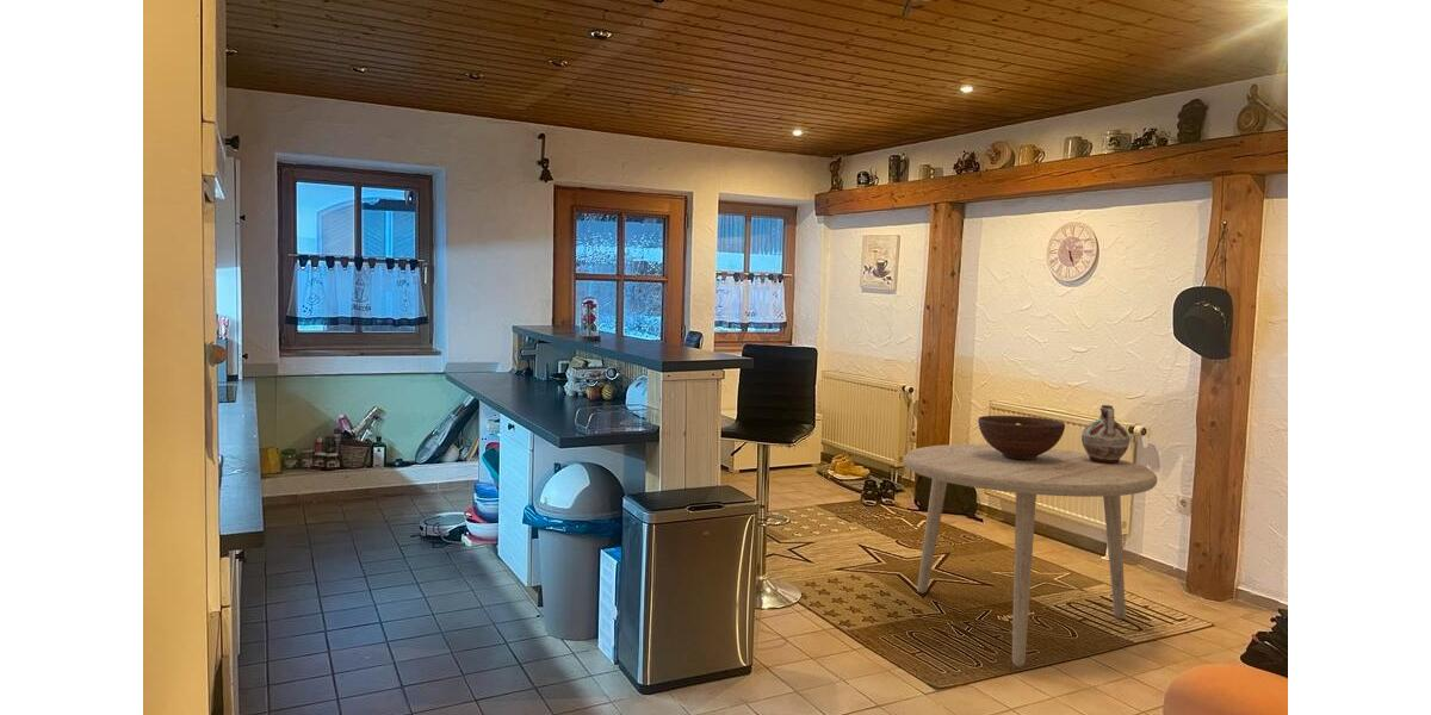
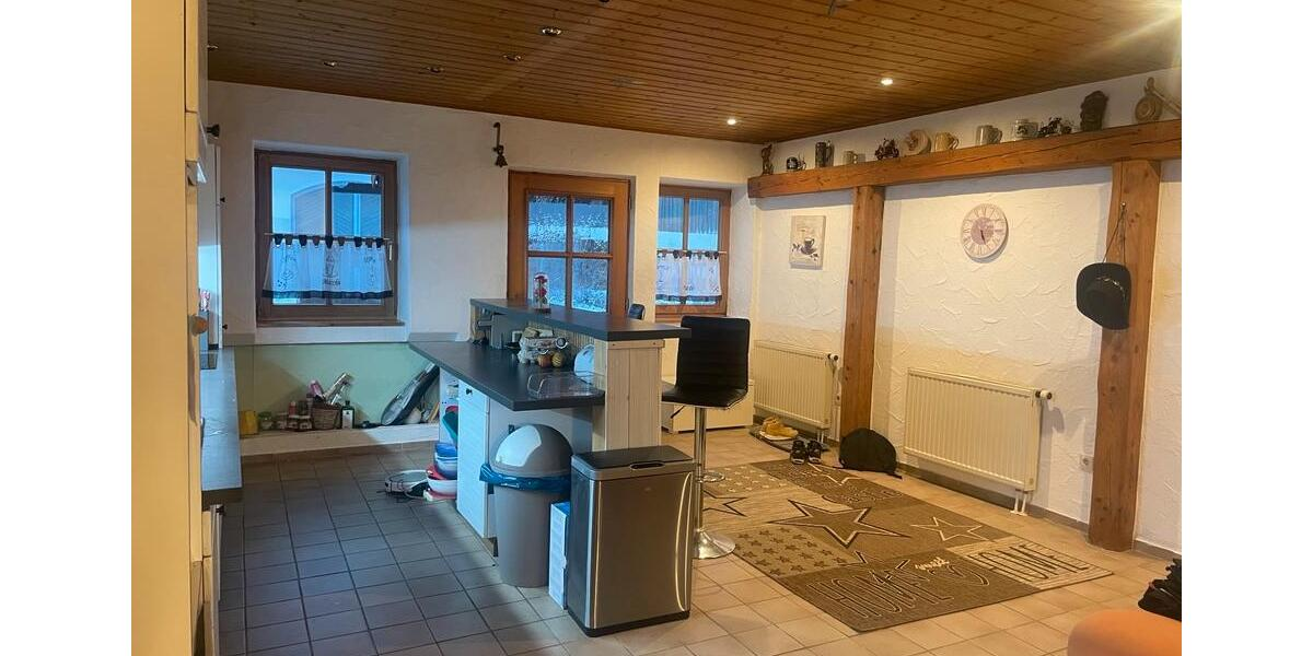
- ceramic jug (1105, 433)
- dining table (1020, 542)
- fruit bowl (1020, 439)
